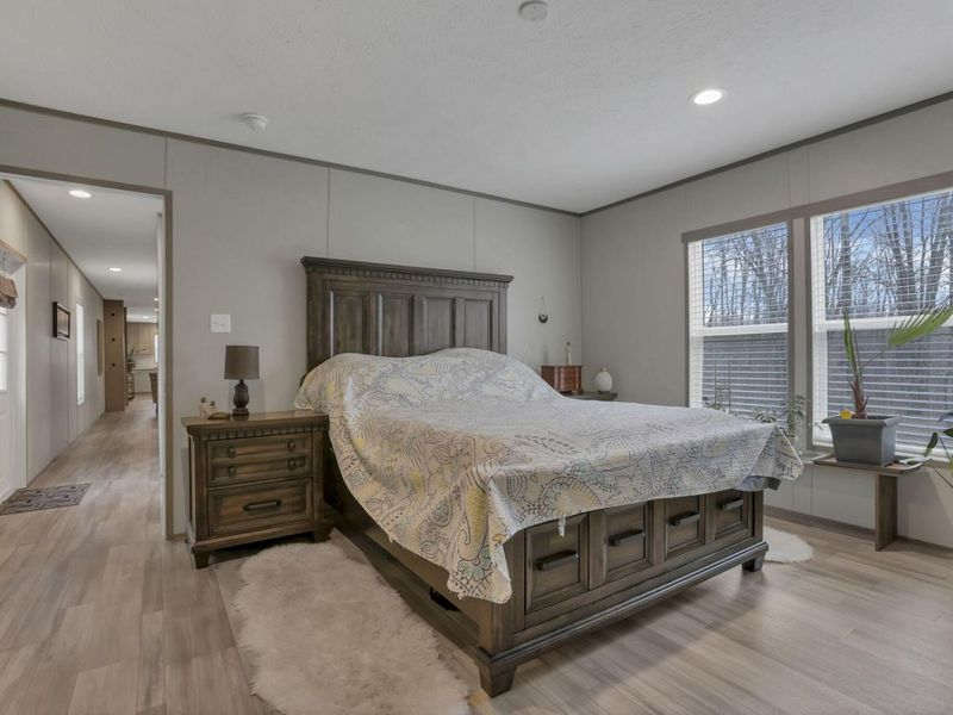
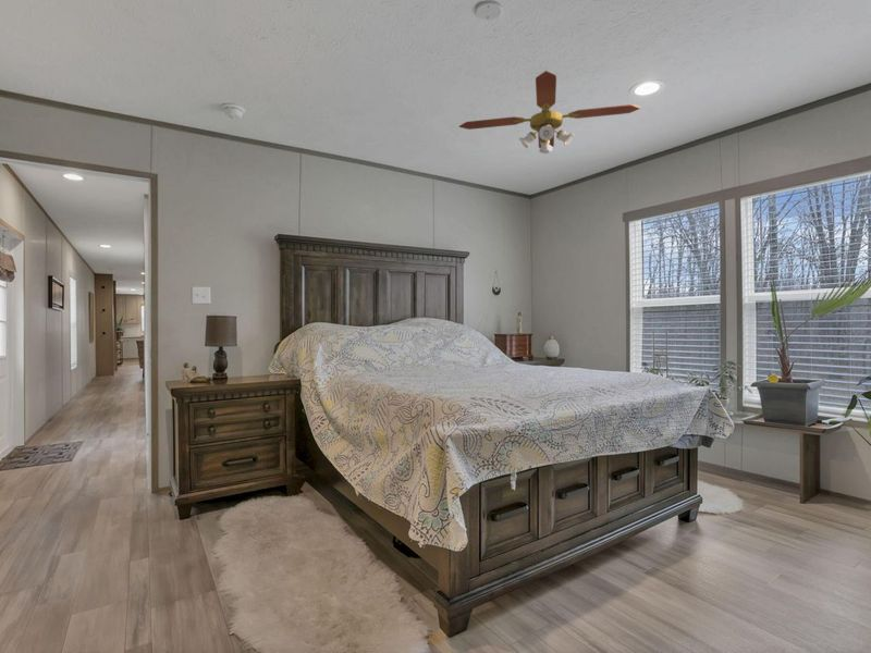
+ ceiling fan (545, 123)
